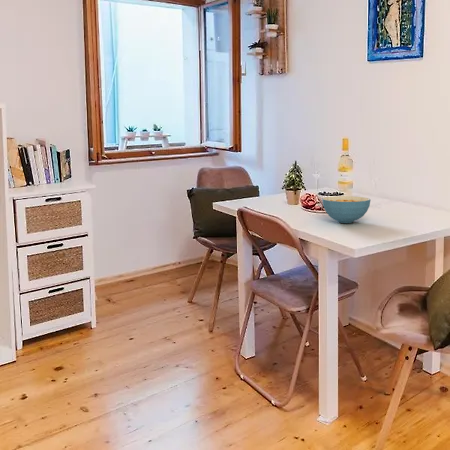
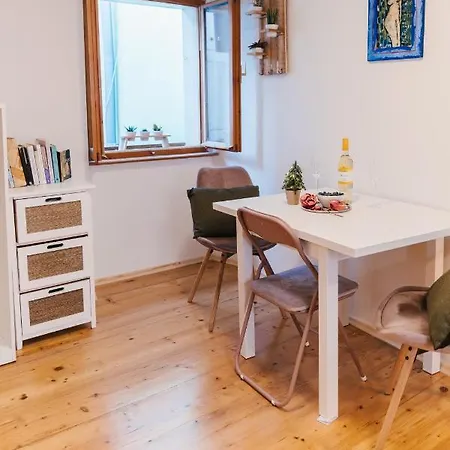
- cereal bowl (345, 210)
